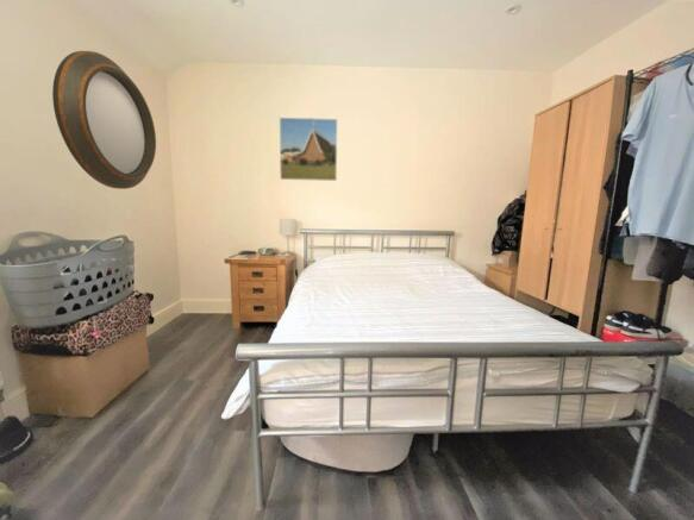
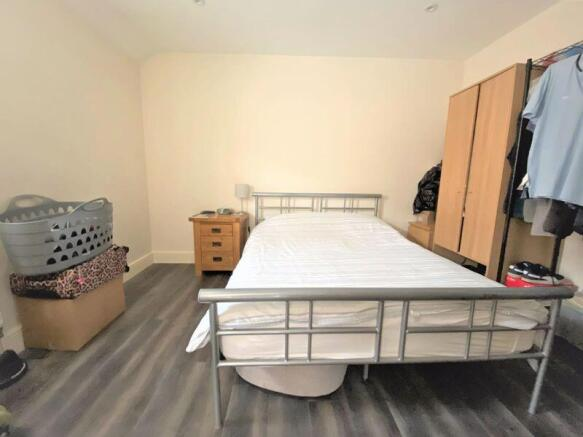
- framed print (308, 149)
- home mirror (117, 125)
